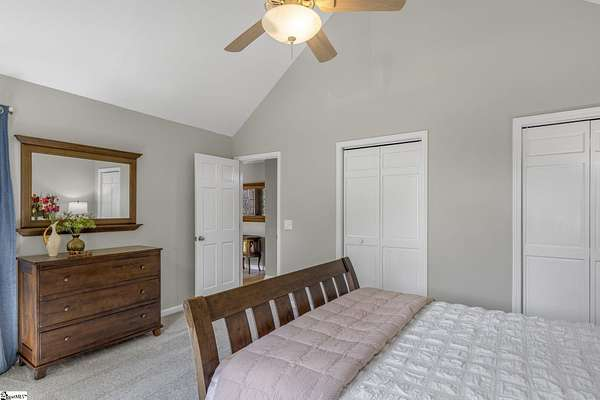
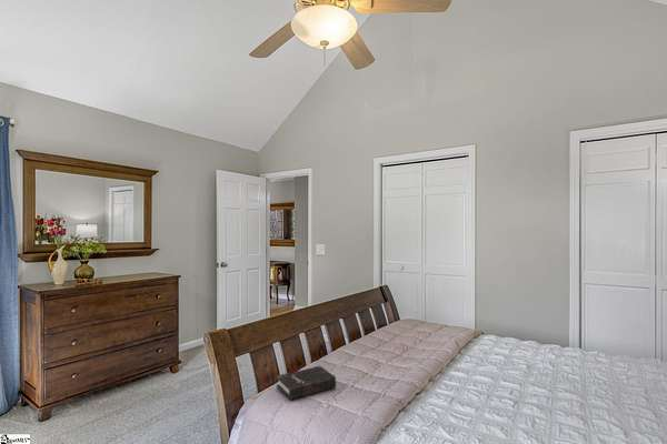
+ hardback book (306, 382)
